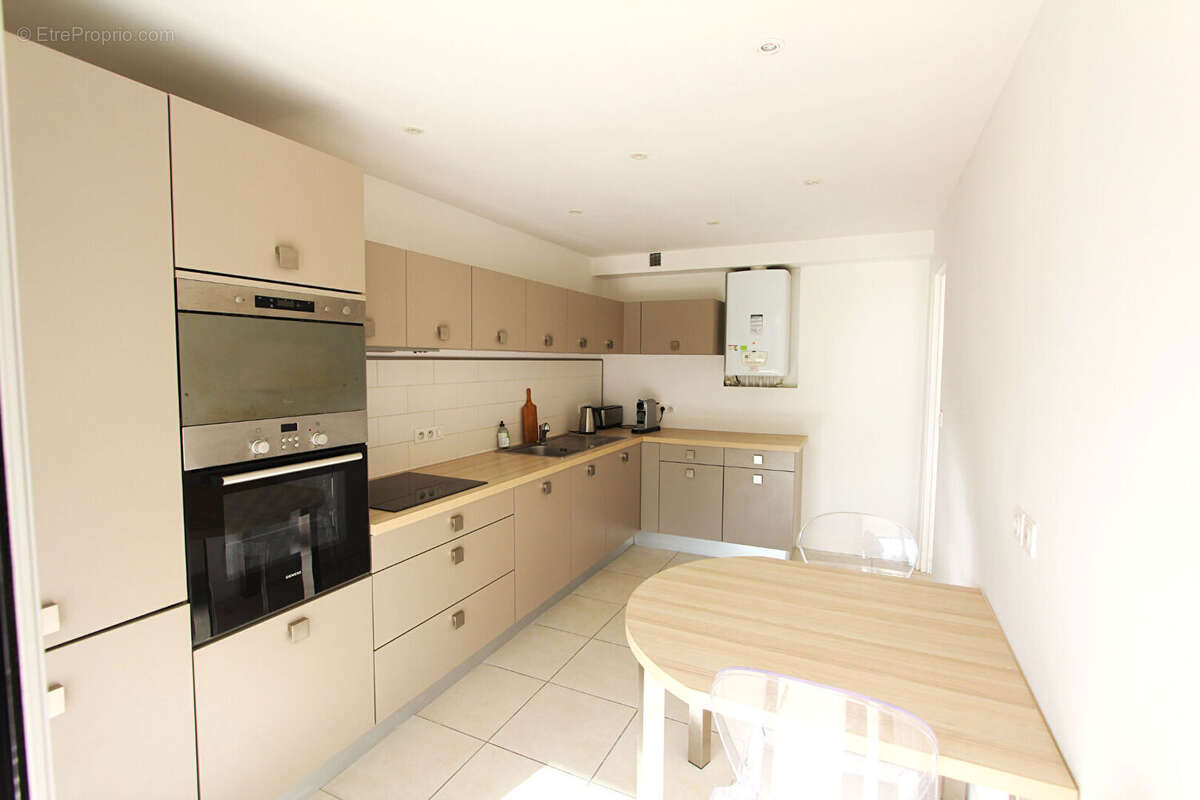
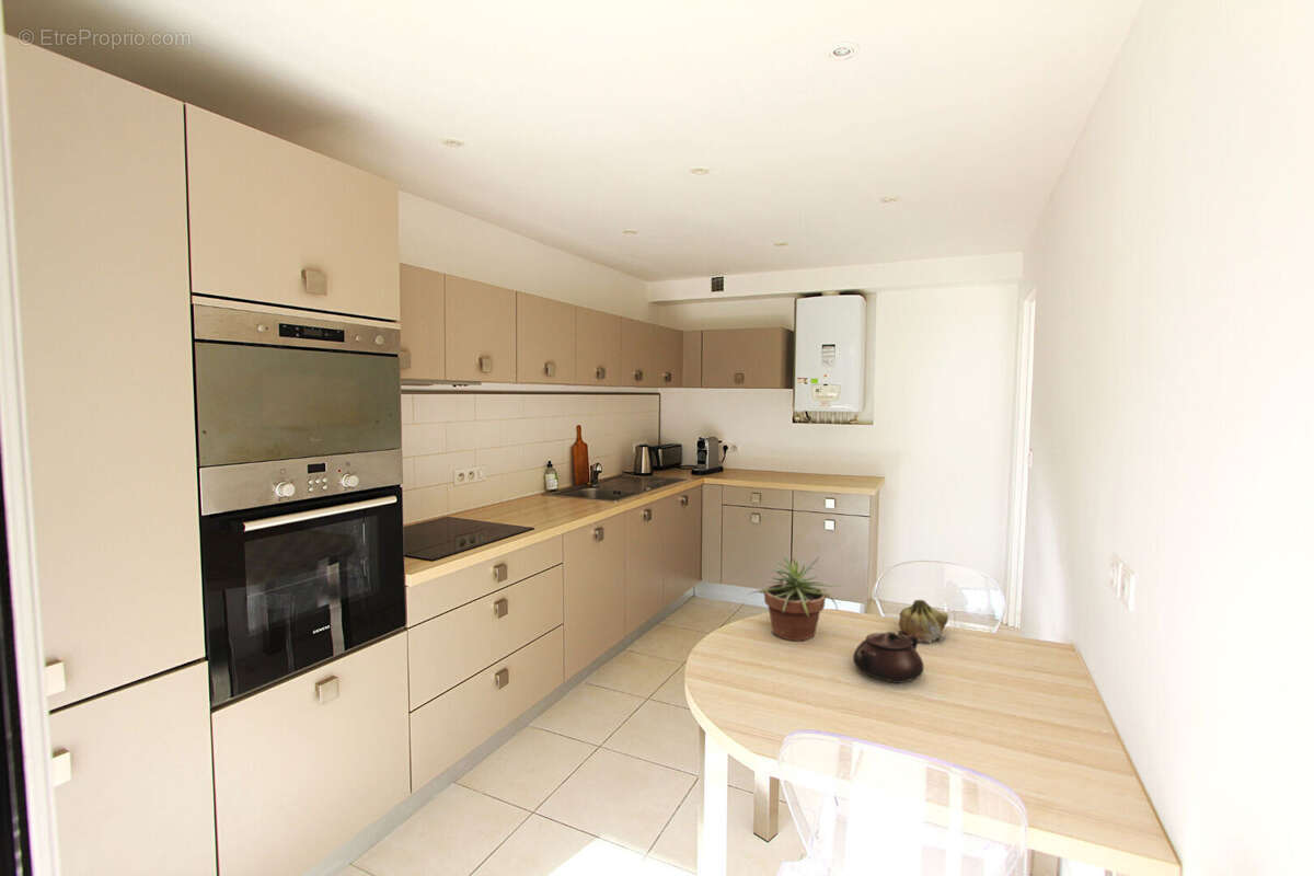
+ potted plant (795, 596)
+ fruit (924, 614)
+ teapot (889, 653)
